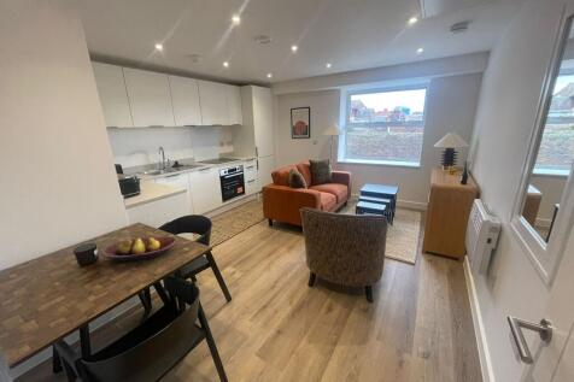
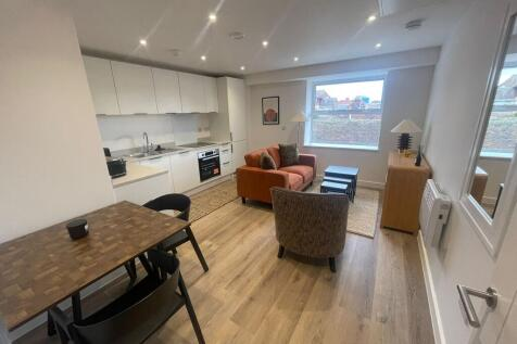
- fruit bowl (141, 246)
